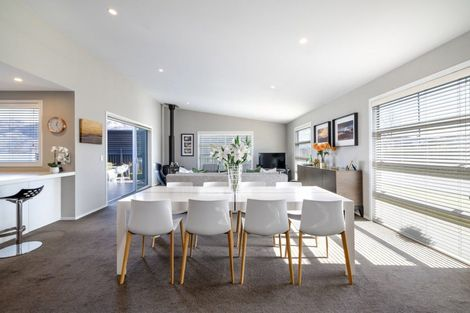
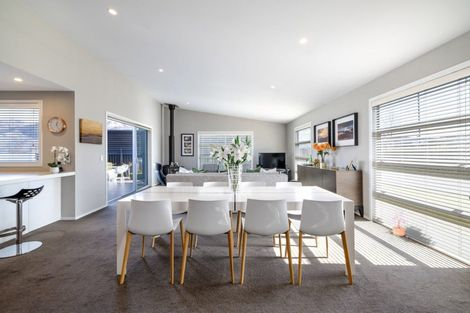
+ potted plant (397, 222)
